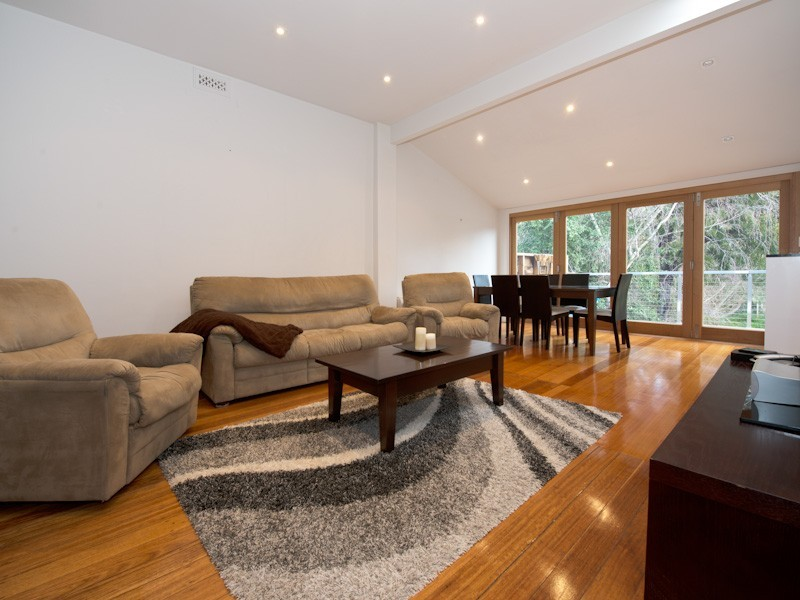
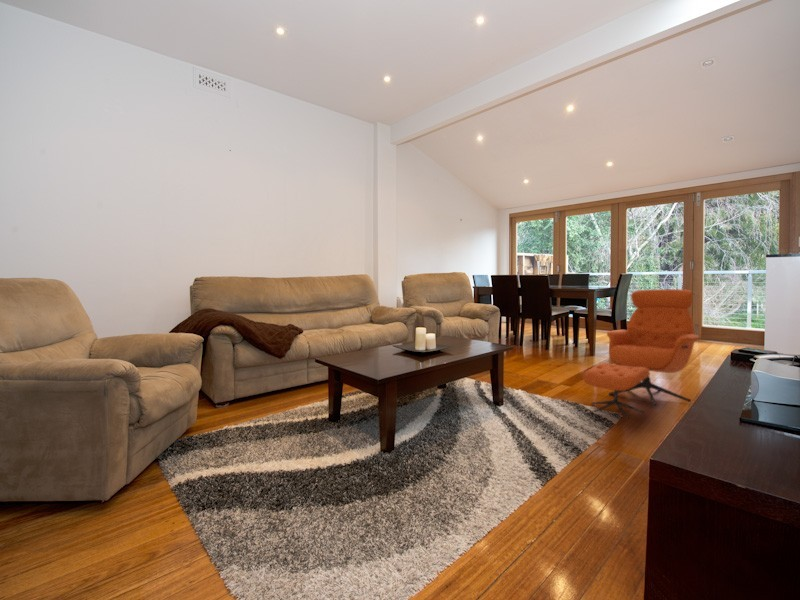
+ lounge chair (638, 345)
